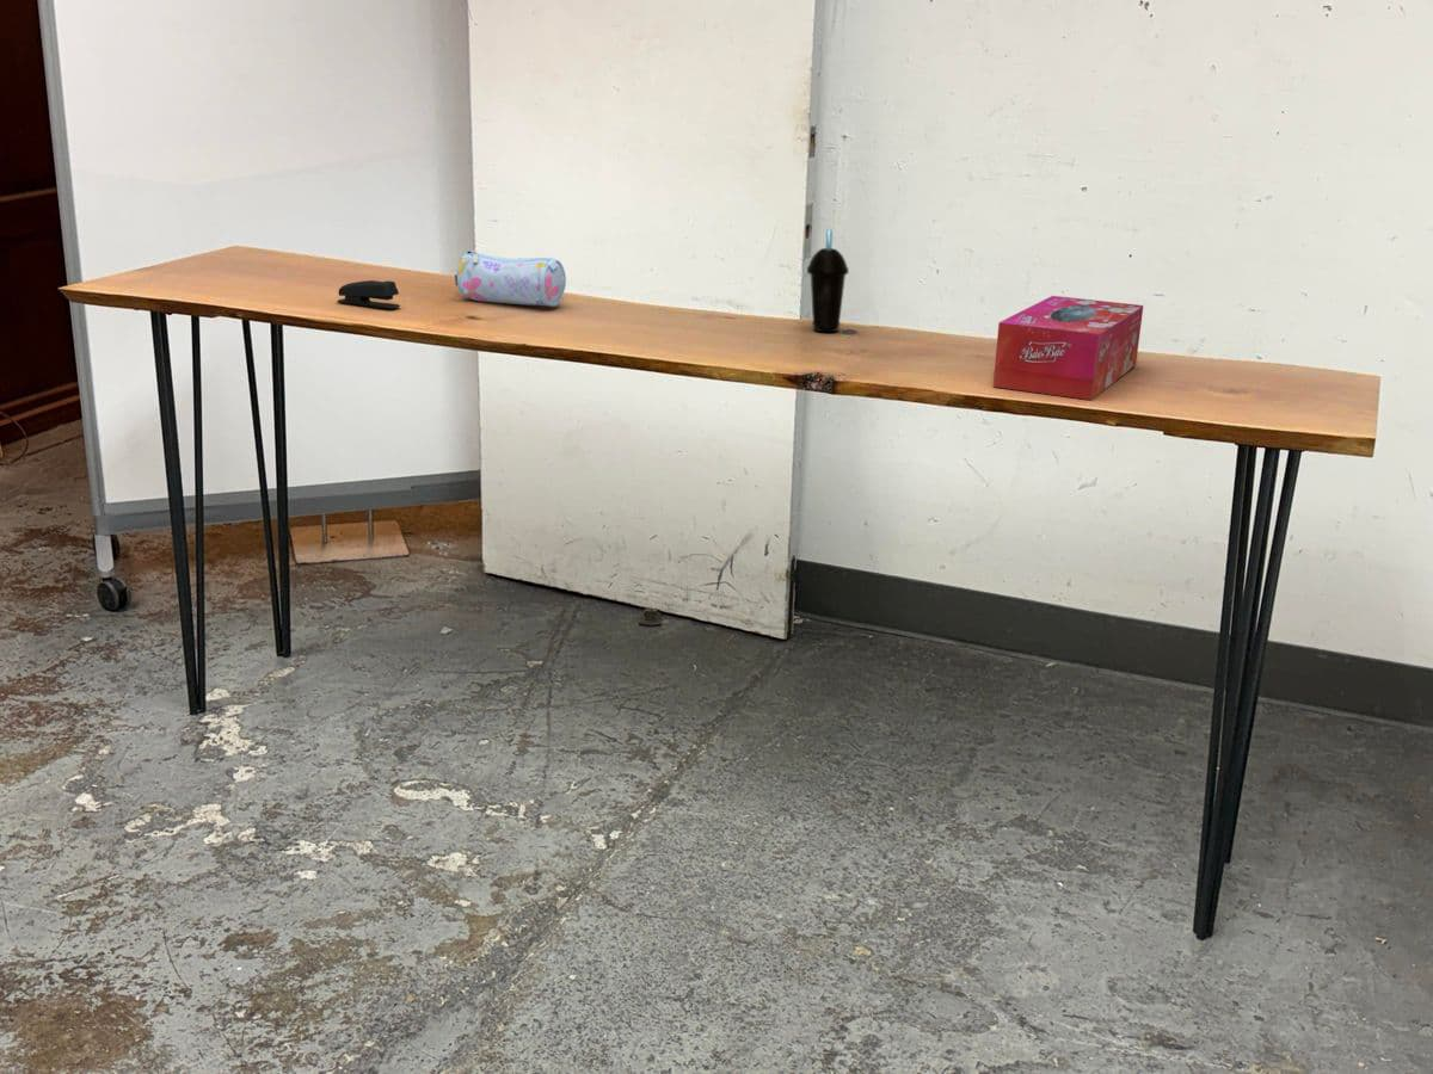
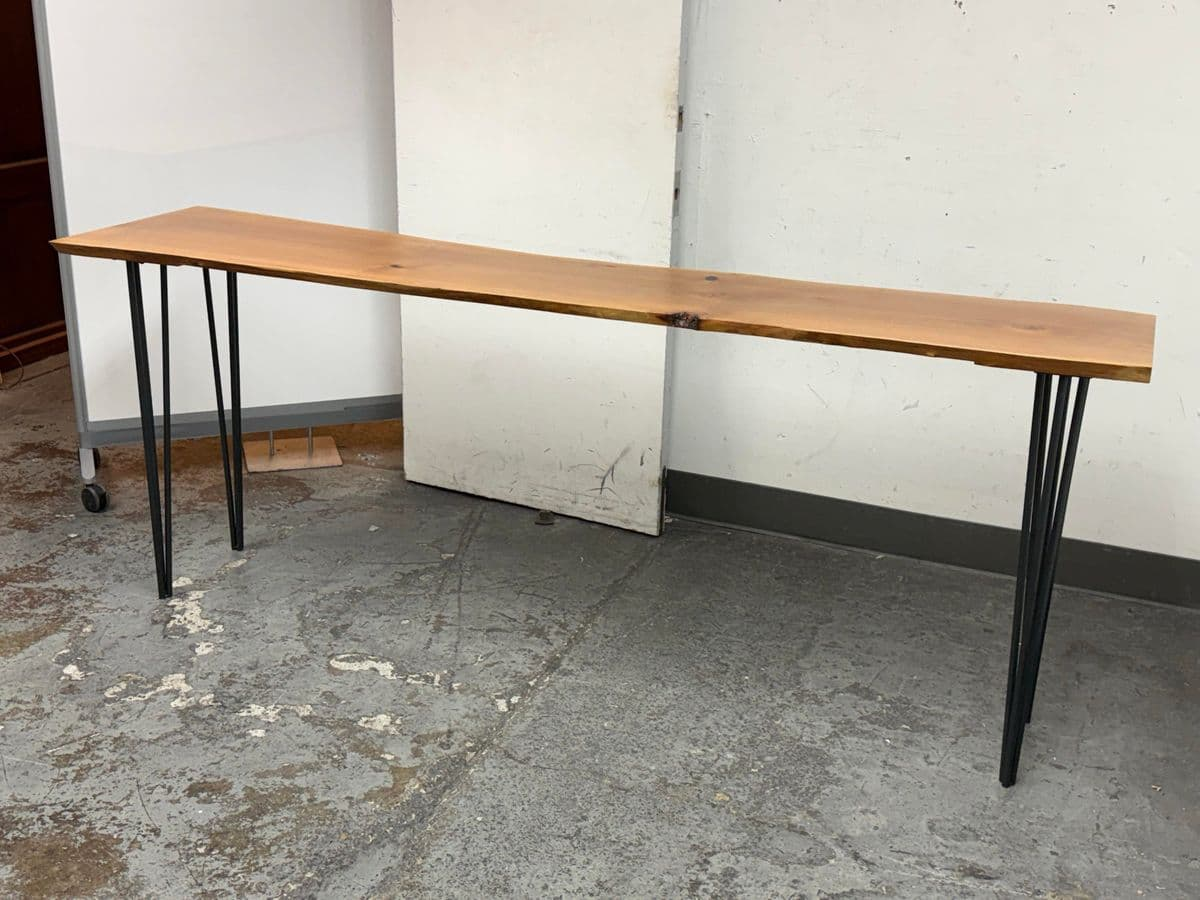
- tissue box (1070, 344)
- stapler (367, 291)
- pencil case (511, 278)
- cup (826, 280)
